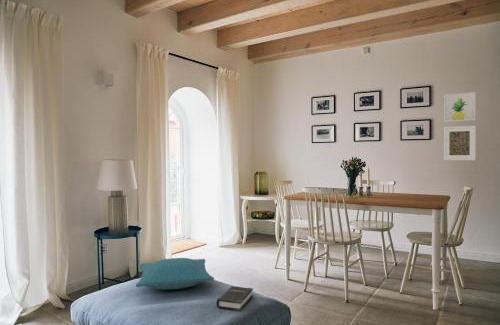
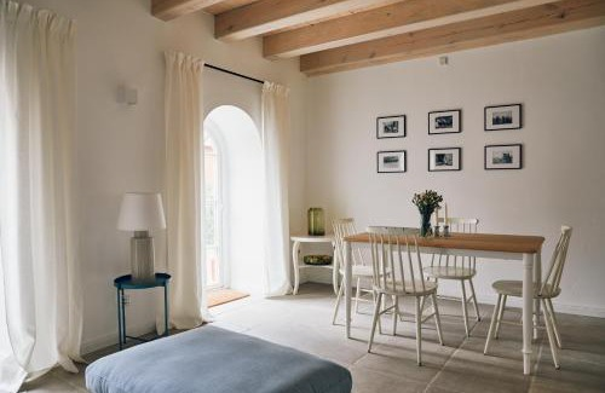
- wall art (459, 107)
- pillow (174, 272)
- hardback book (235, 297)
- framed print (459, 143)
